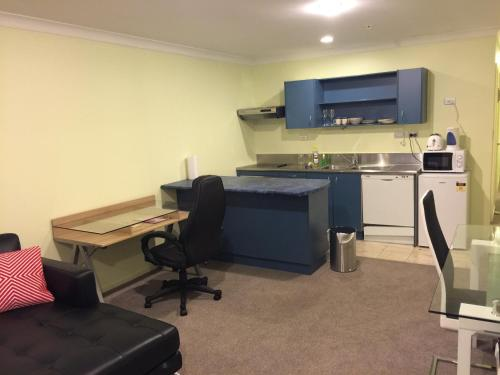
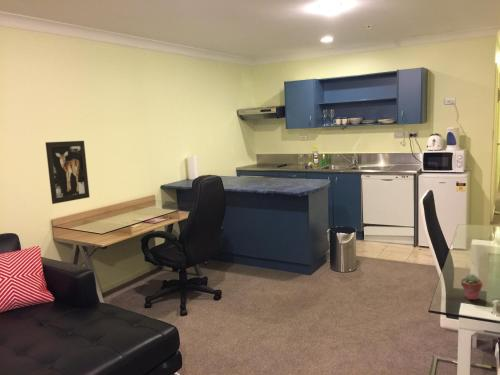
+ potted succulent (471, 285)
+ wall art (68, 171)
